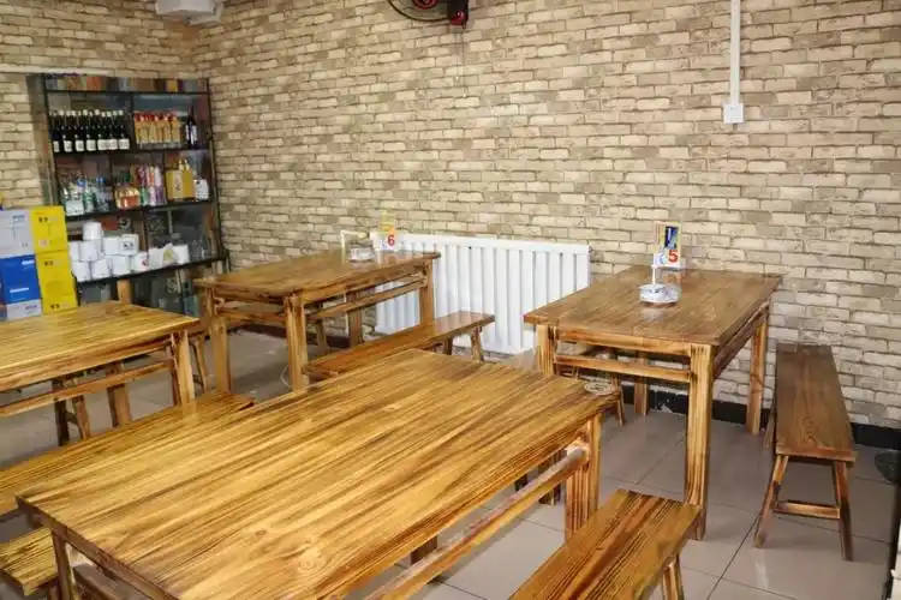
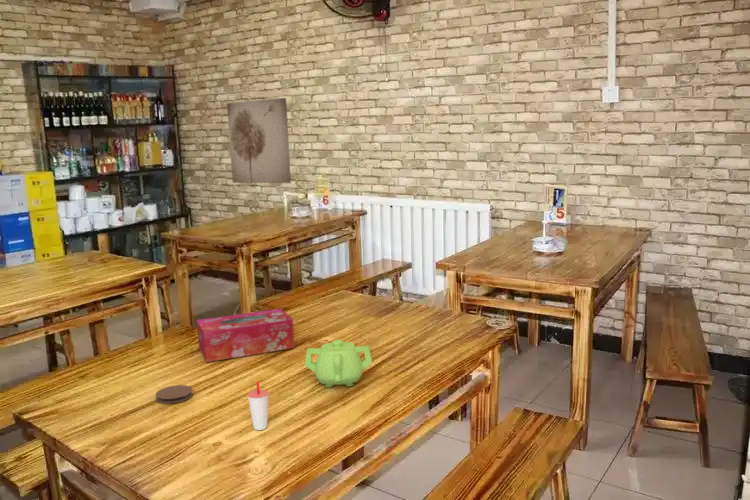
+ teapot (338, 359)
+ tissue box (245, 333)
+ cup (258, 404)
+ wall art (258, 142)
+ coaster (174, 394)
